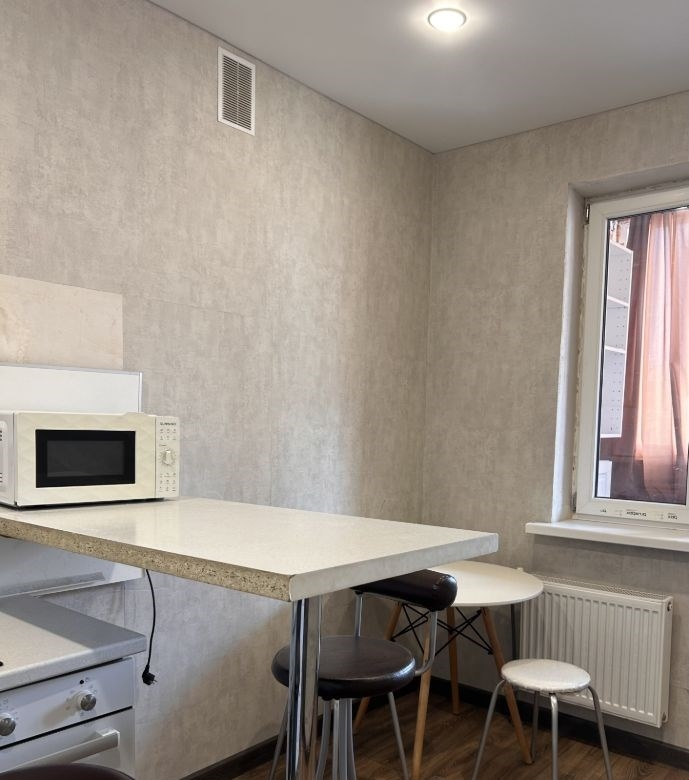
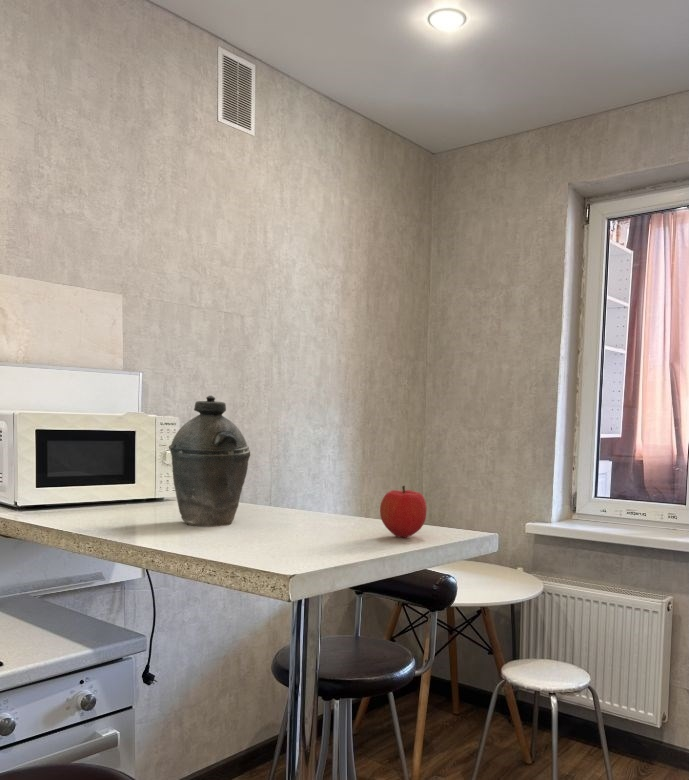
+ kettle (210, 458)
+ fruit (403, 510)
